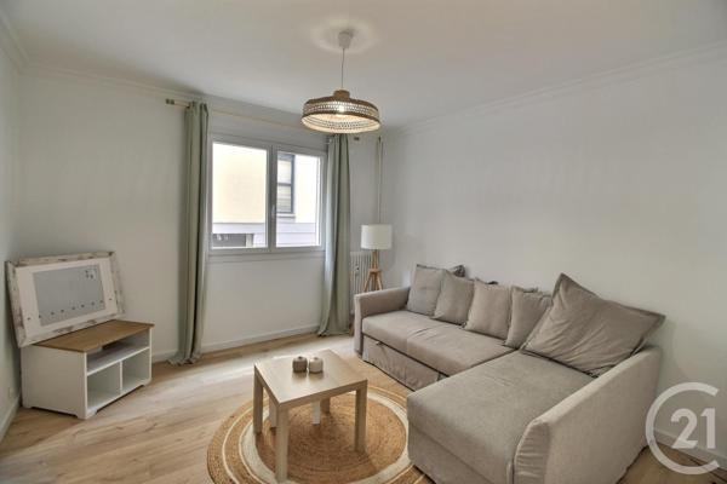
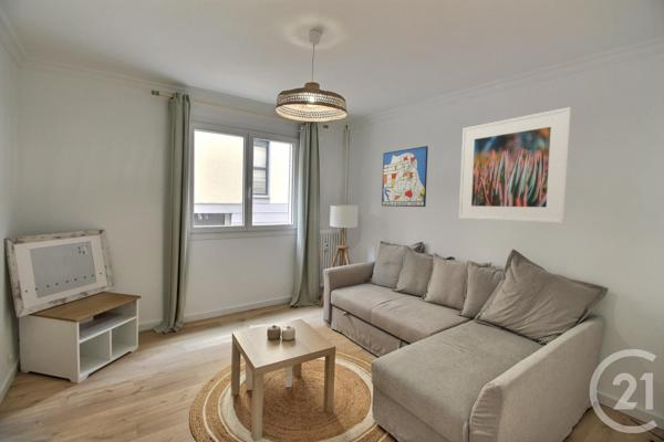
+ wall art (403, 178)
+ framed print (507, 170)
